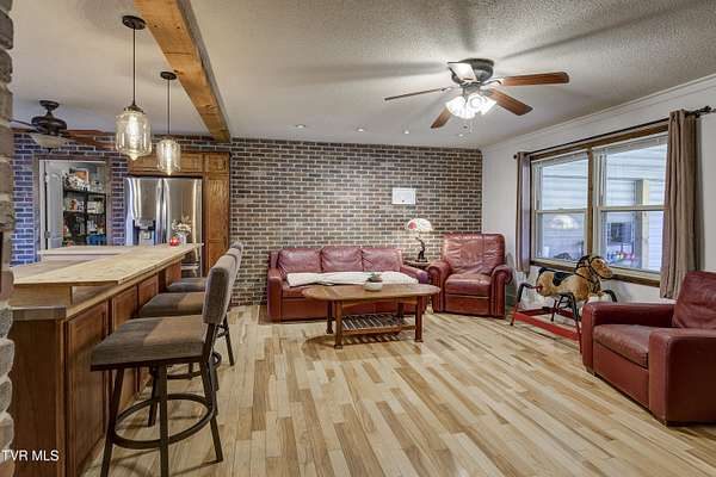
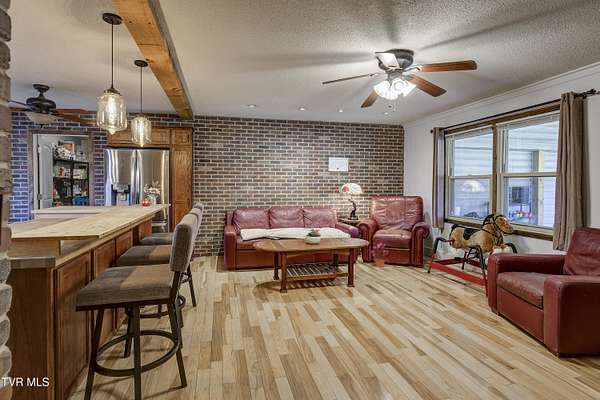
+ potted plant (378, 254)
